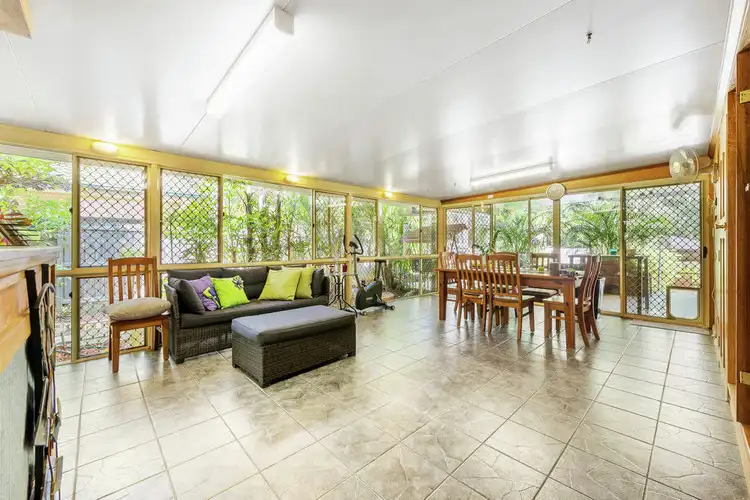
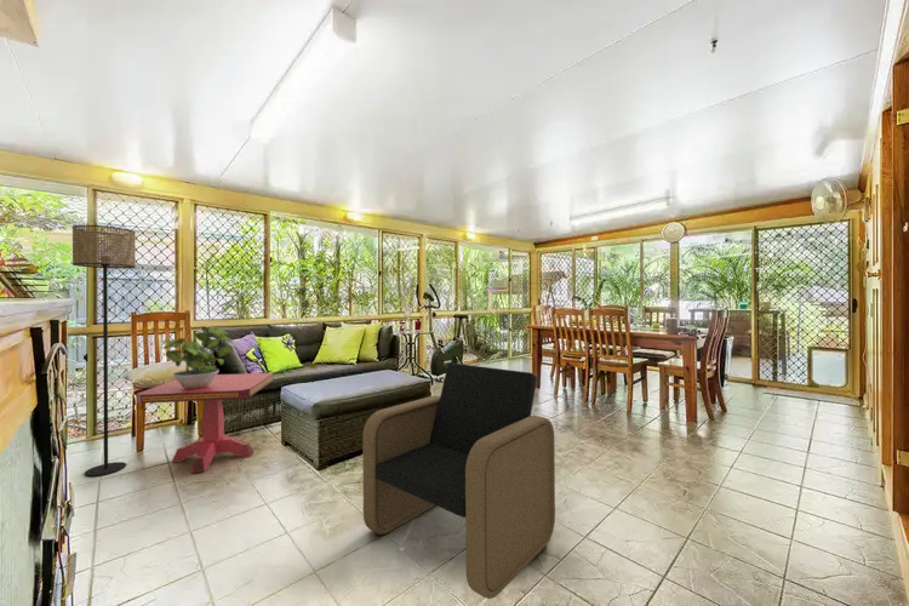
+ potted plant (200, 356)
+ armchair (458, 454)
+ floor lamp (105, 349)
+ side table (213, 419)
